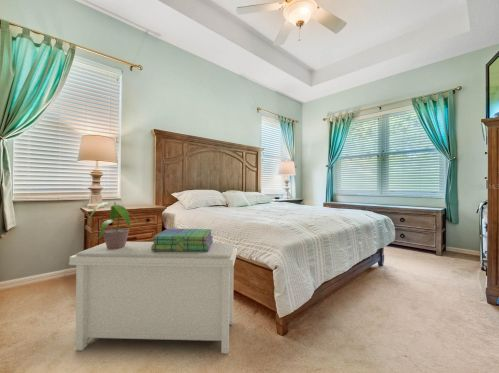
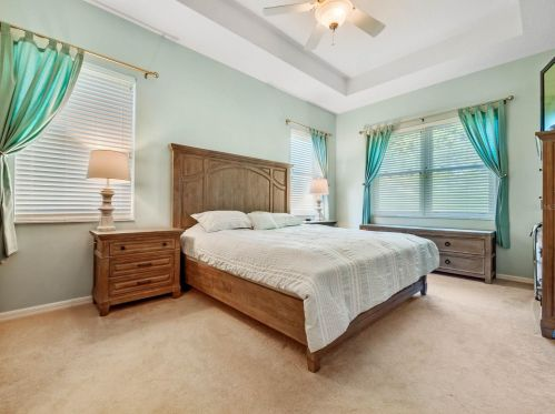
- potted plant (117, 224)
- bench (161, 291)
- stack of books (185, 239)
